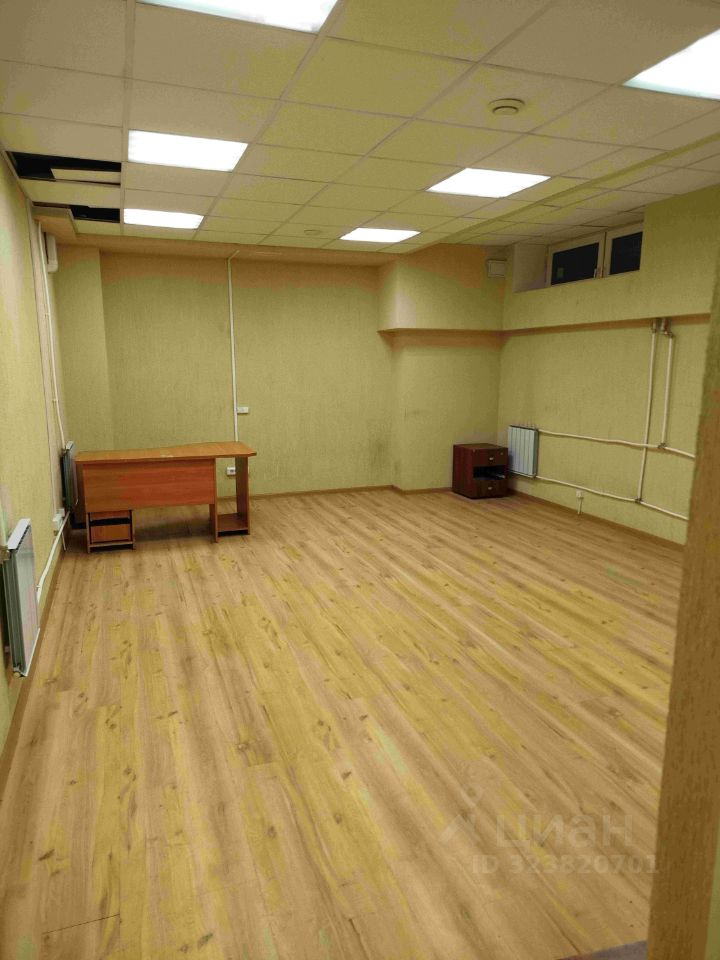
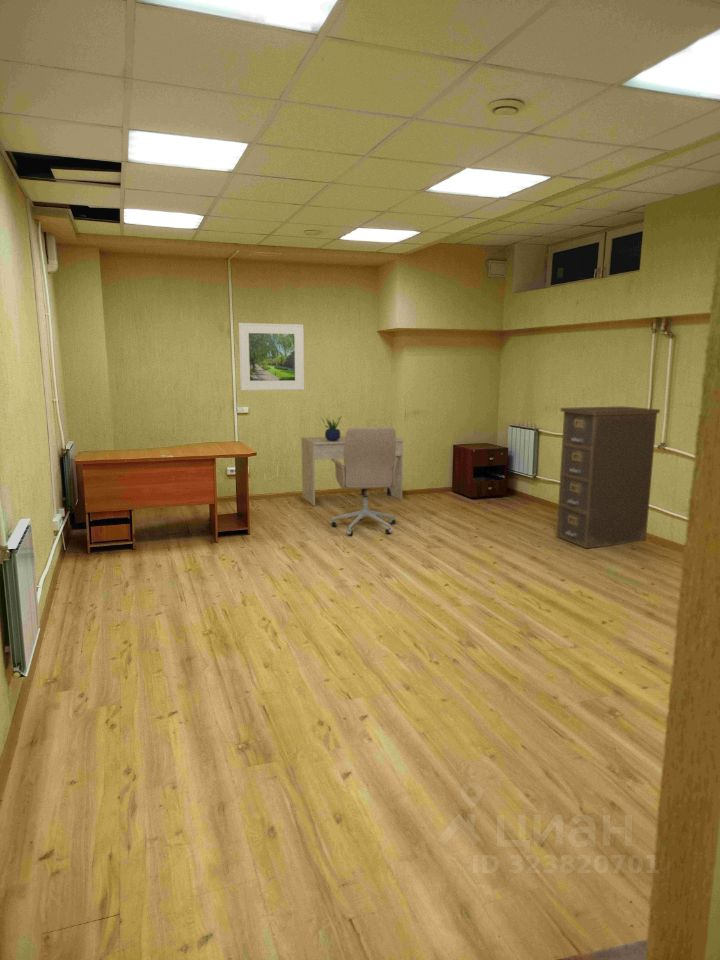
+ filing cabinet (604, 475)
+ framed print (272, 357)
+ potted plant (331, 427)
+ office chair (365, 476)
+ desk (343, 457)
